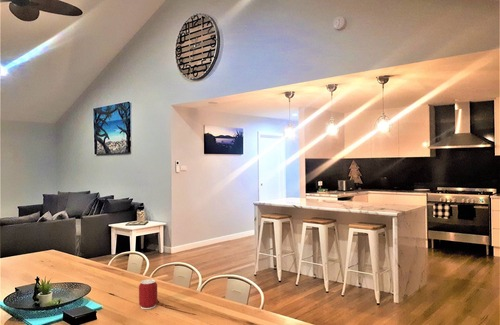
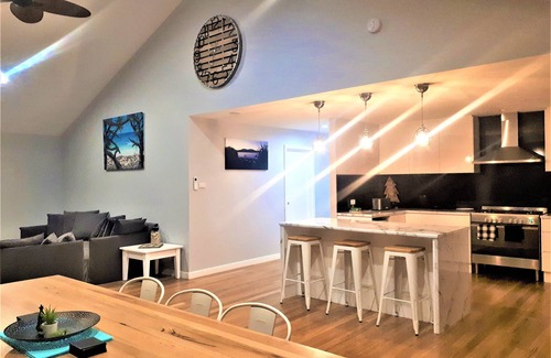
- pop (148, 293)
